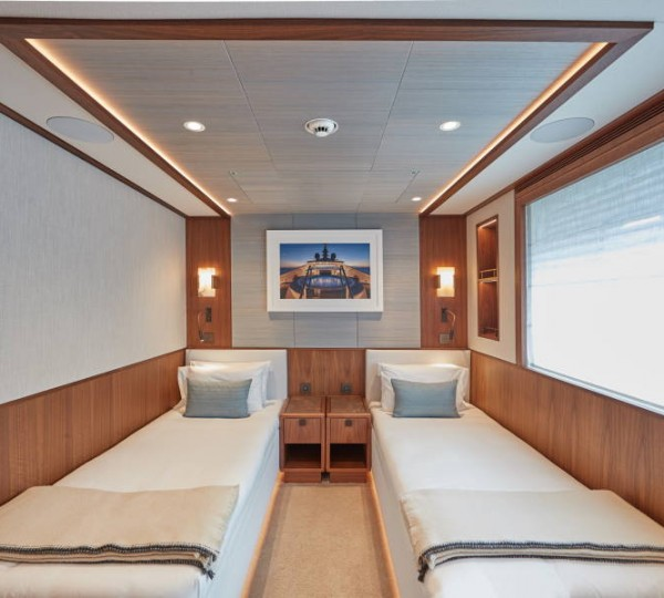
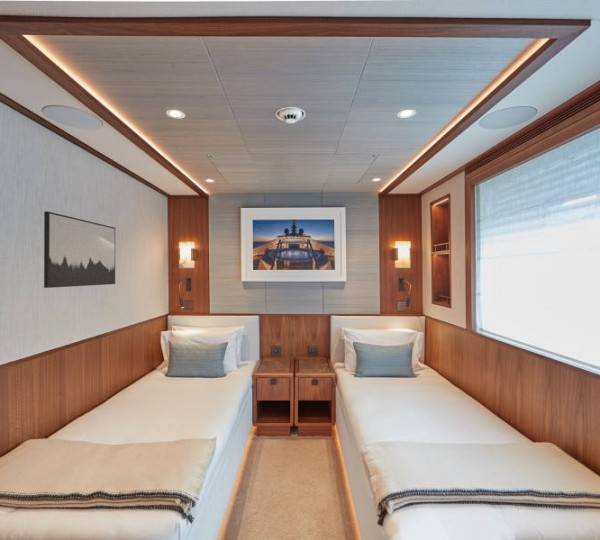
+ wall art (85, 253)
